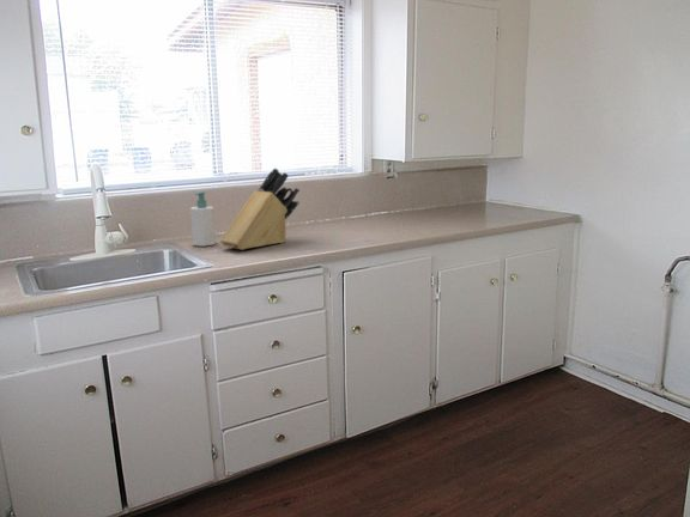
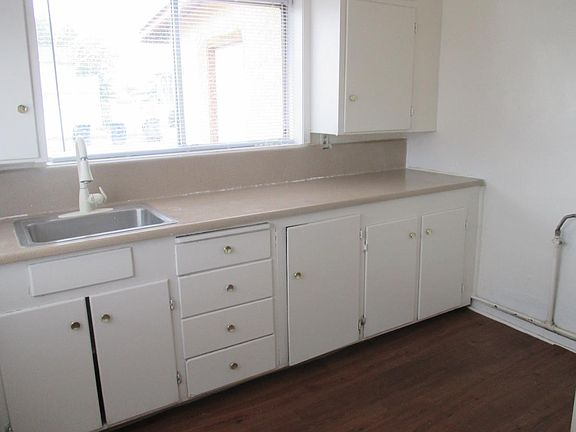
- soap bottle (202, 218)
- knife block (261, 207)
